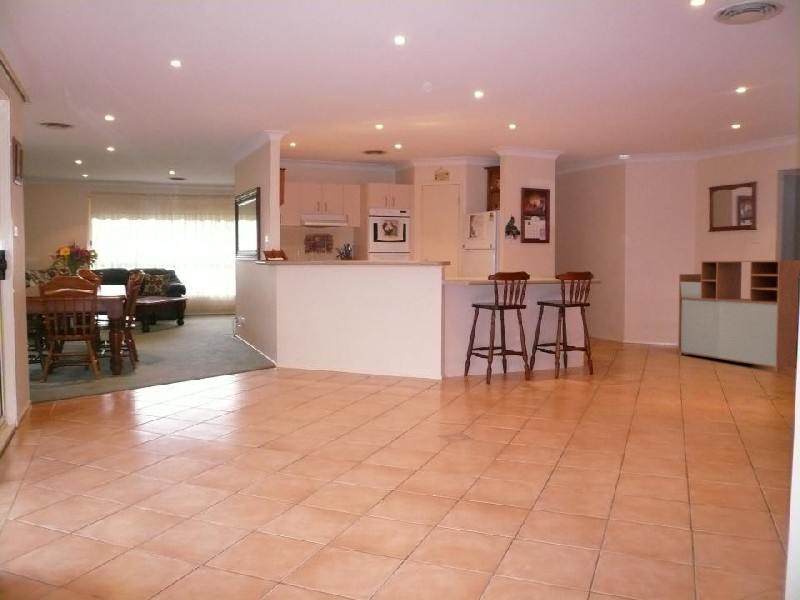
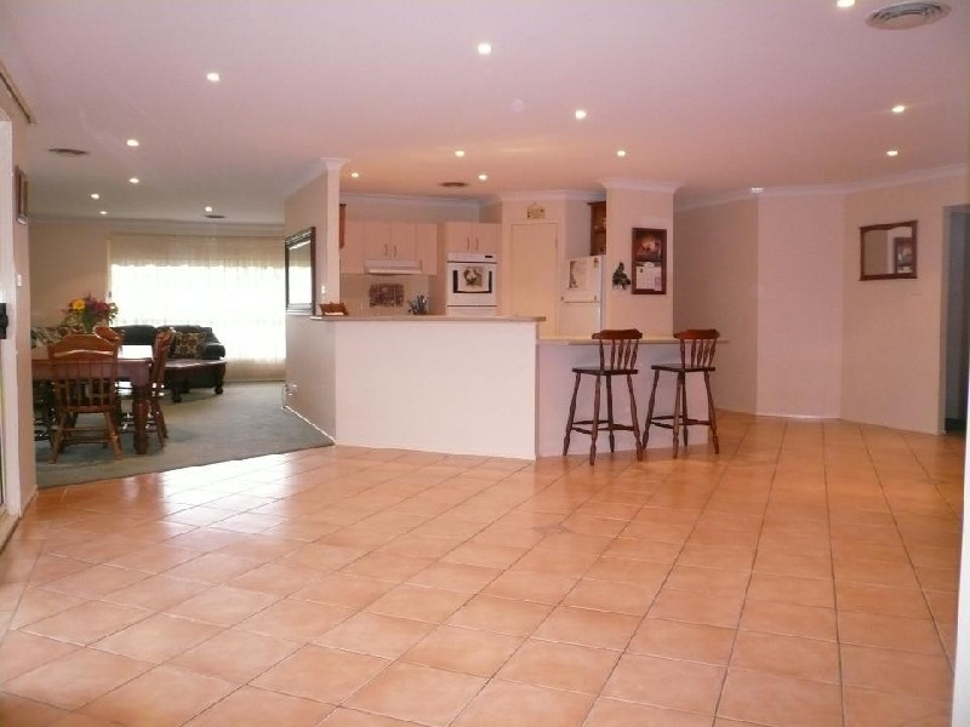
- storage cabinet (736, 311)
